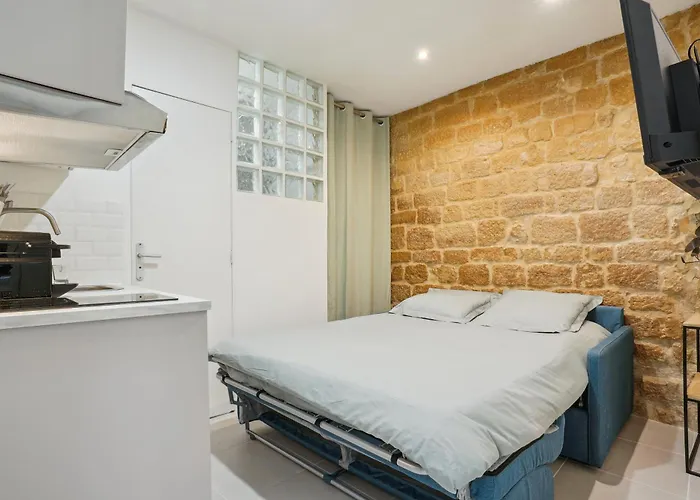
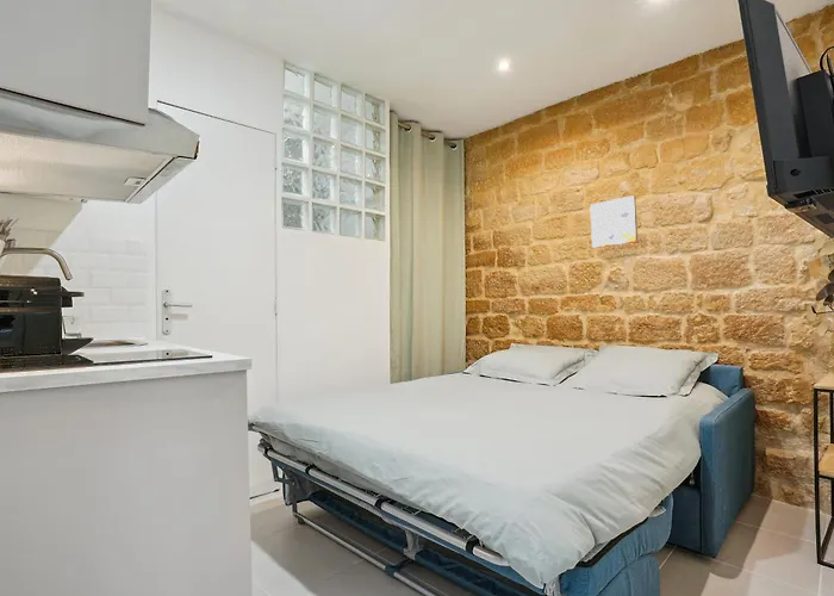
+ wall art (612, 222)
